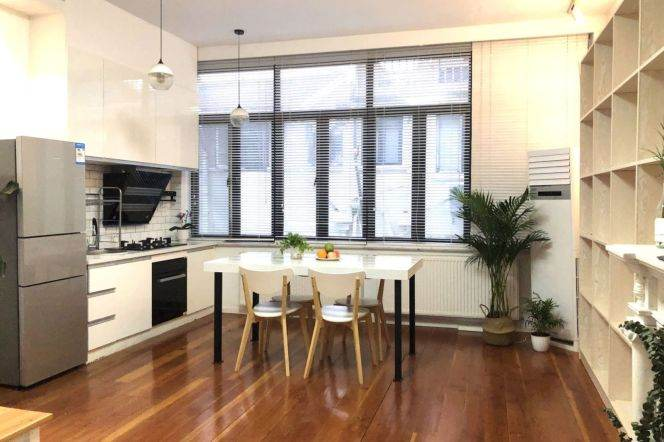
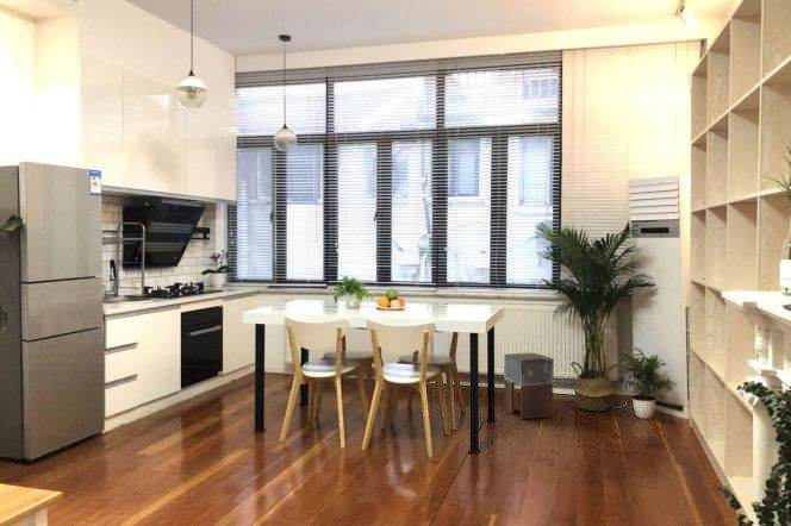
+ stool (528, 384)
